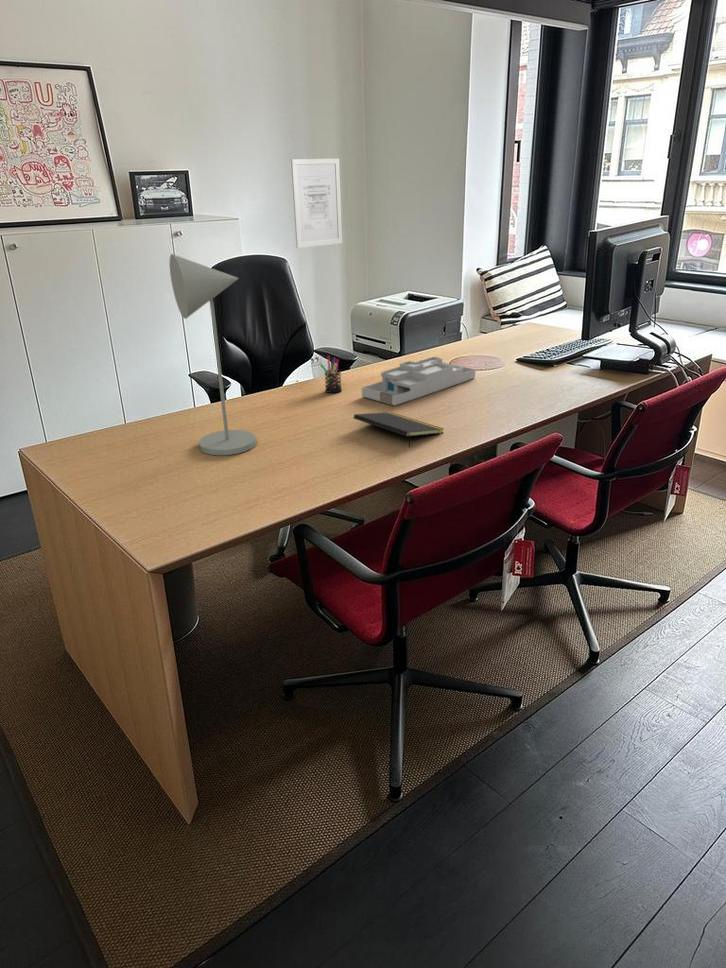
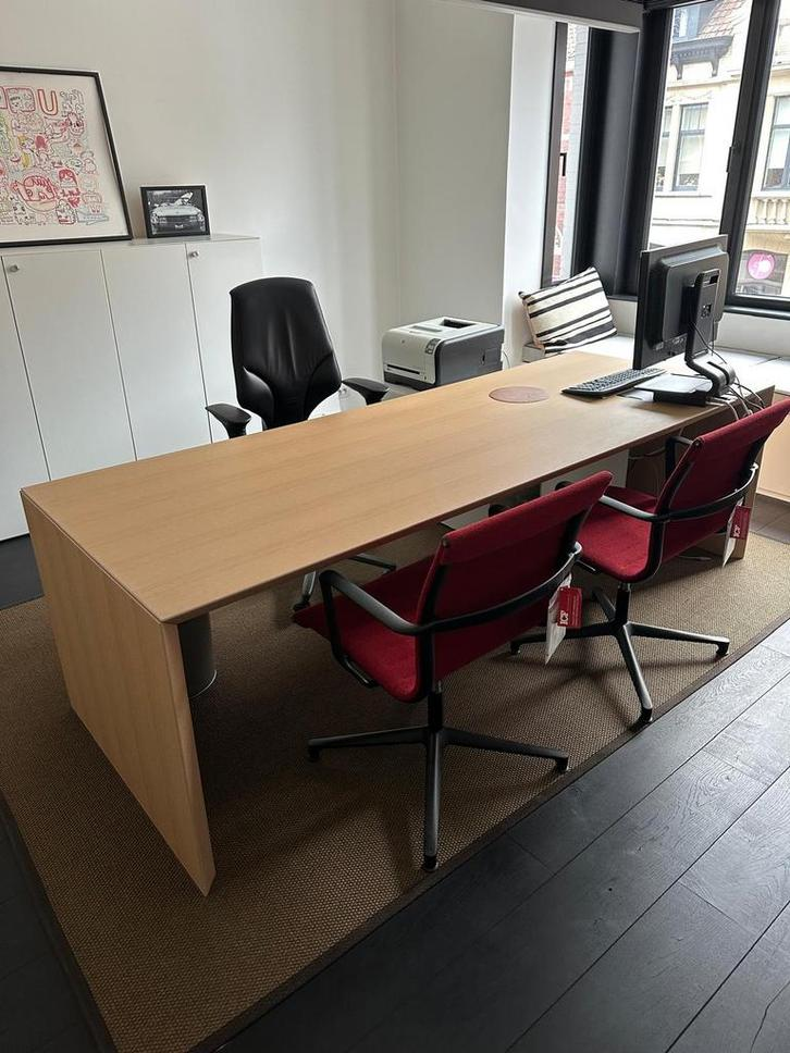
- notepad (398, 423)
- pen holder (330, 374)
- desk organizer (420, 375)
- wall art (317, 203)
- desk lamp (216, 353)
